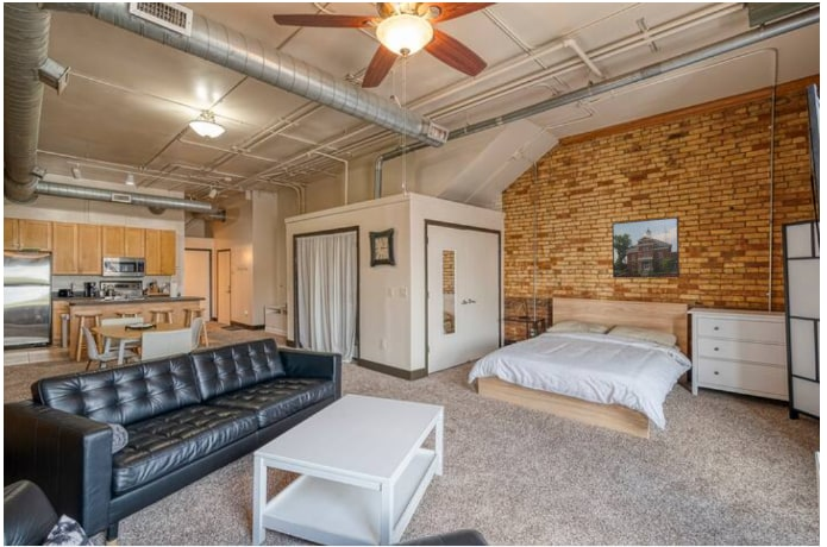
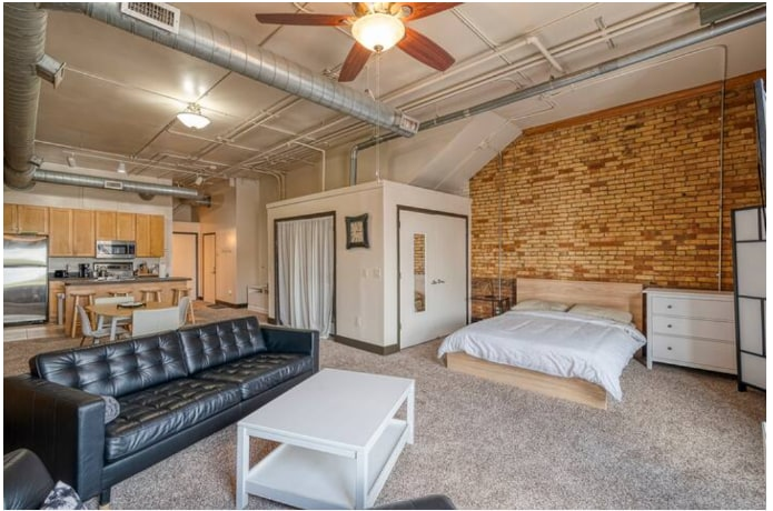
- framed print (644, 249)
